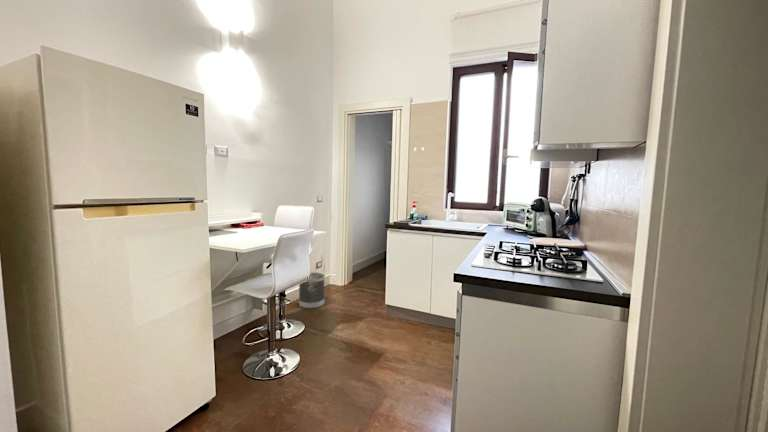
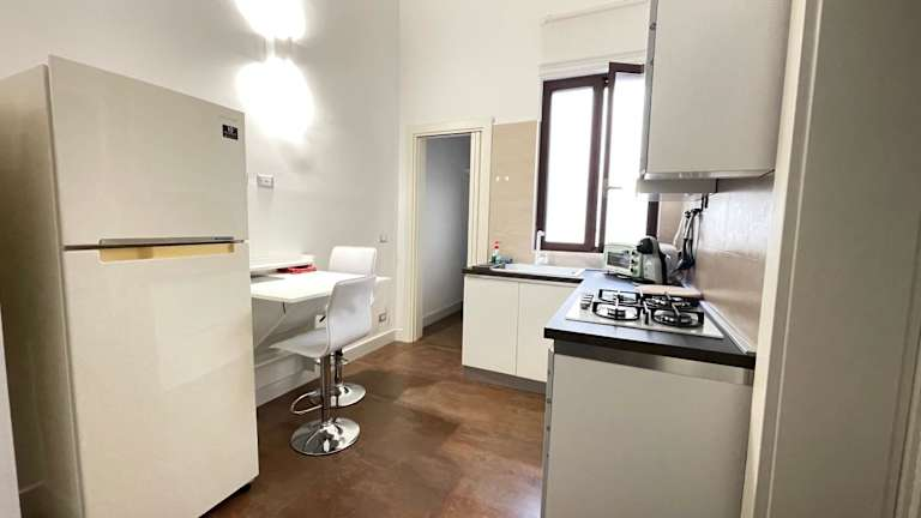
- wastebasket (311, 290)
